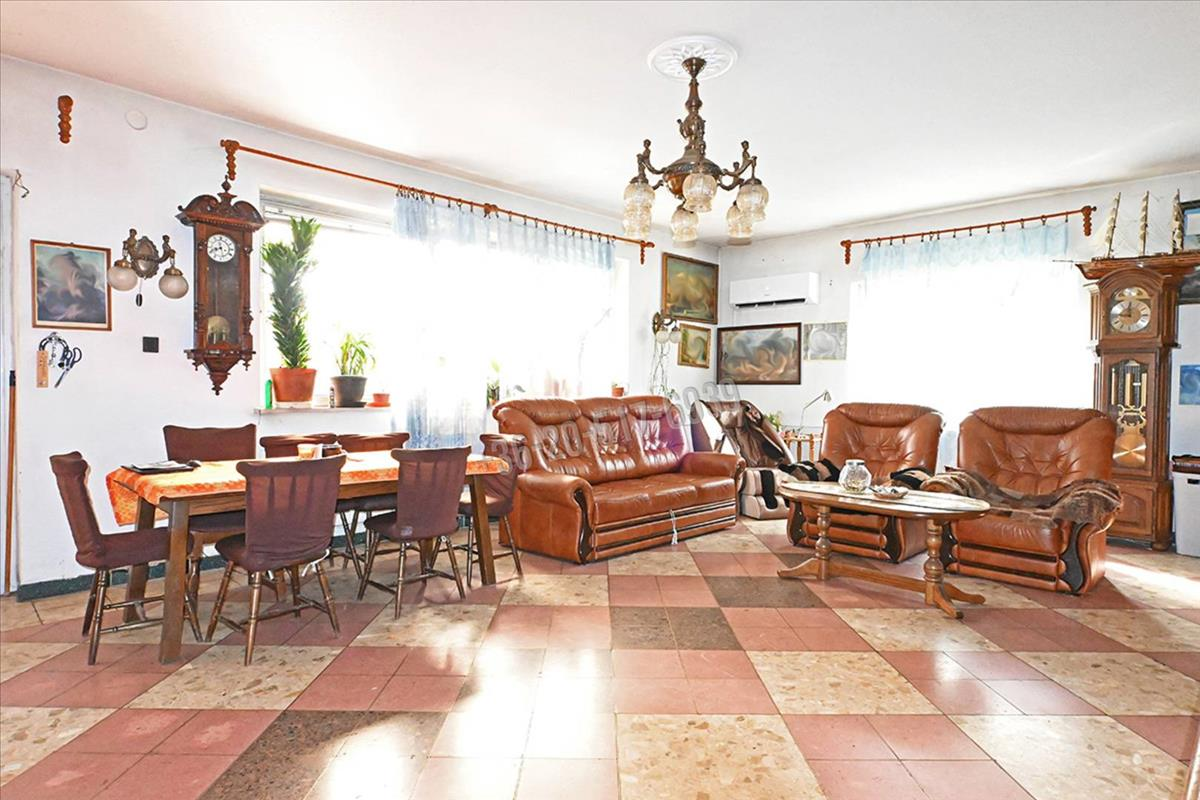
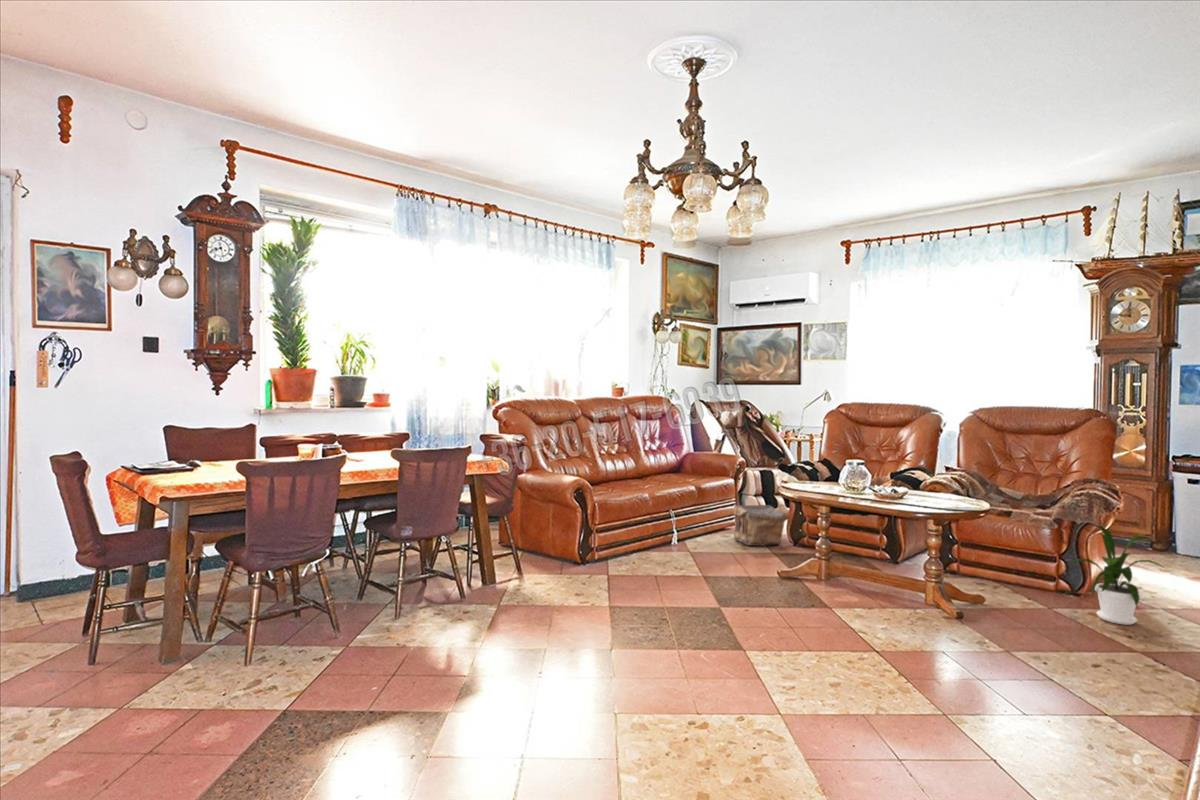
+ pouch (758, 525)
+ house plant (1116, 572)
